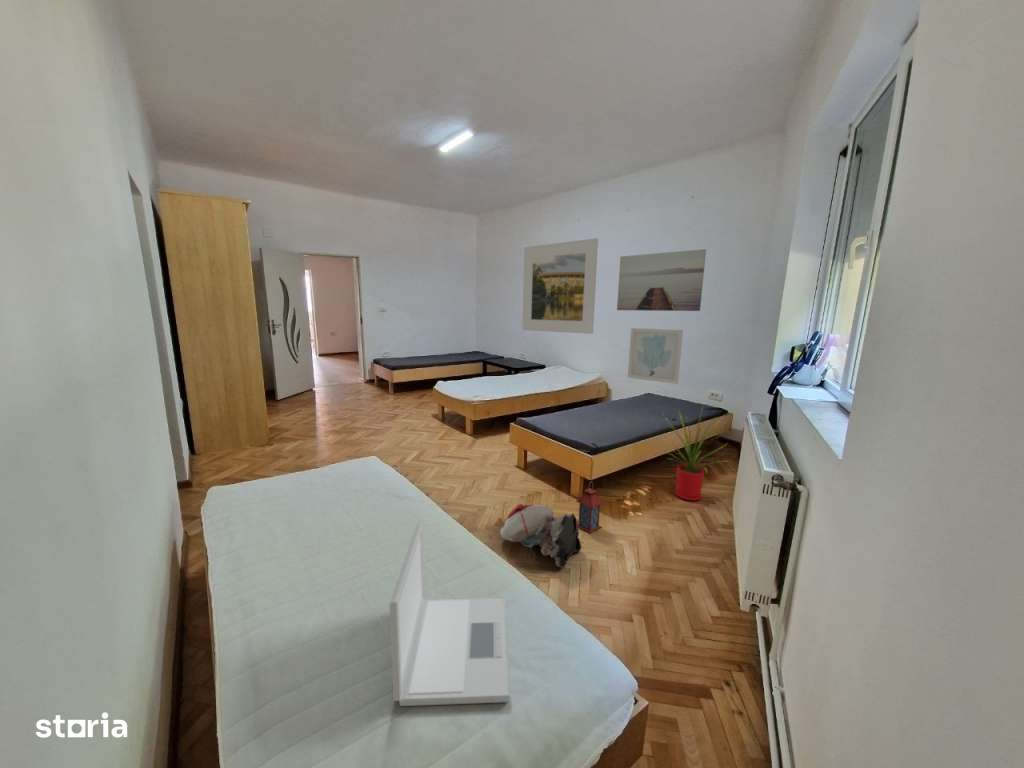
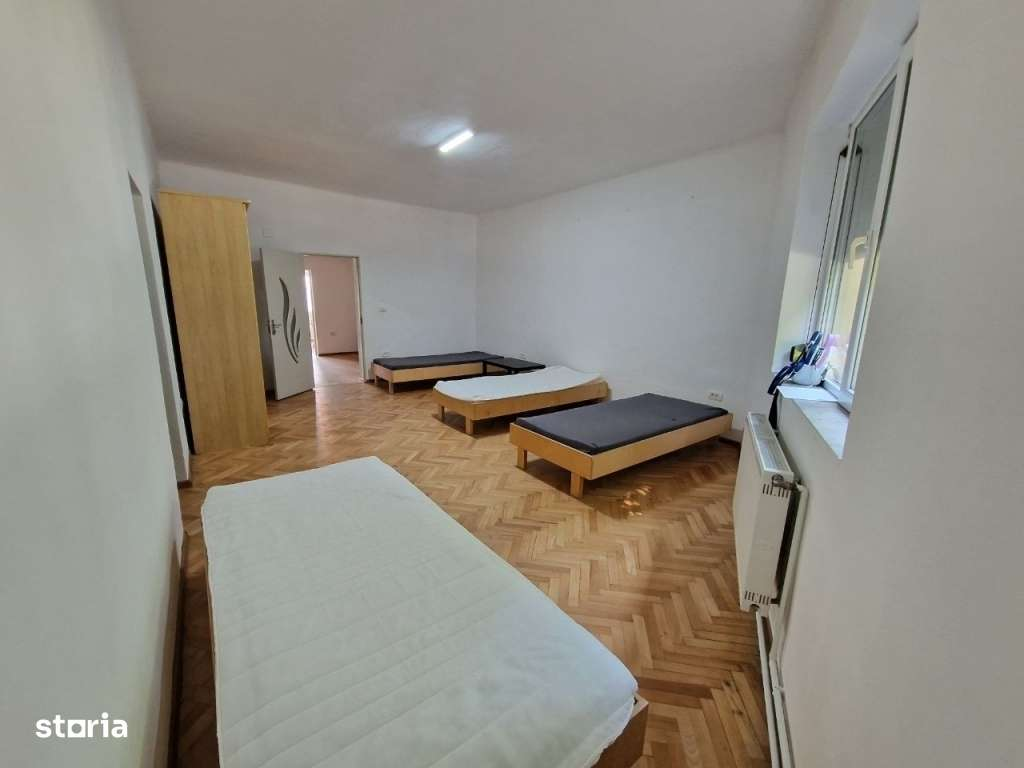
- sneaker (537, 525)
- wall art (653, 355)
- wall art (658, 282)
- laptop (457, 601)
- lantern (589, 504)
- house plant (692, 452)
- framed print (556, 288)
